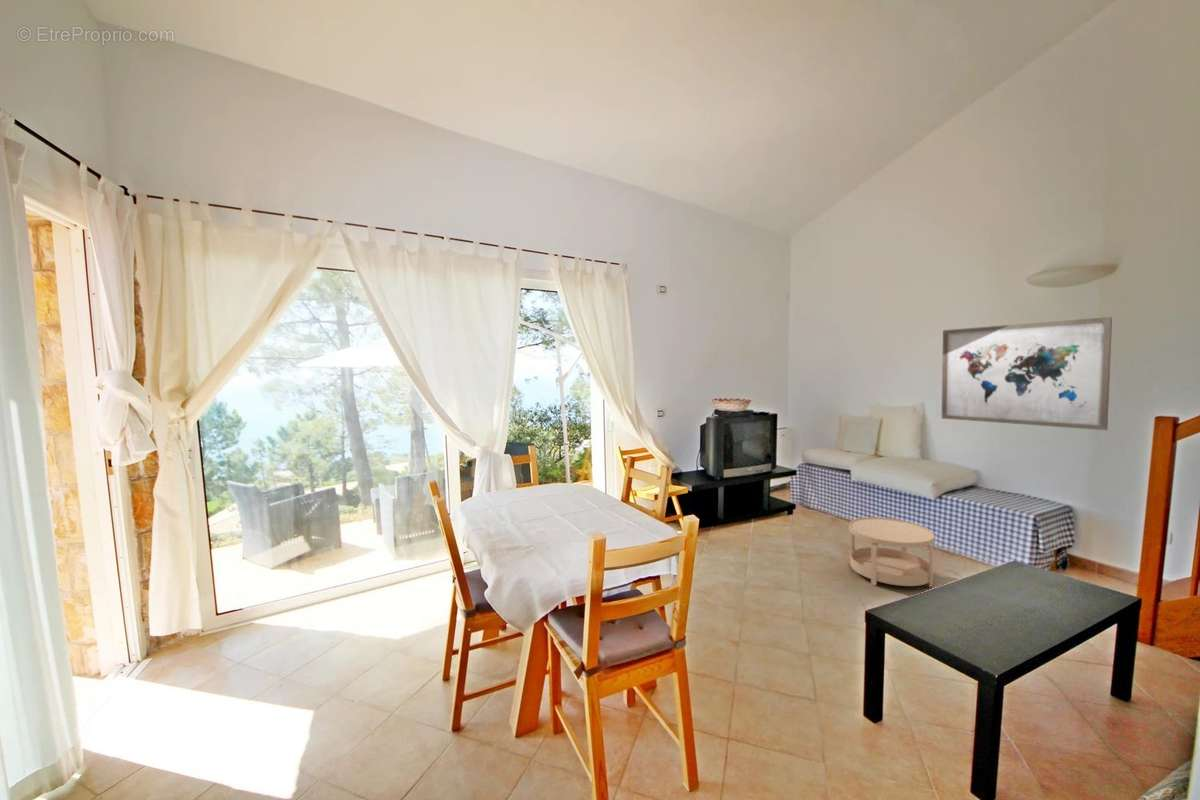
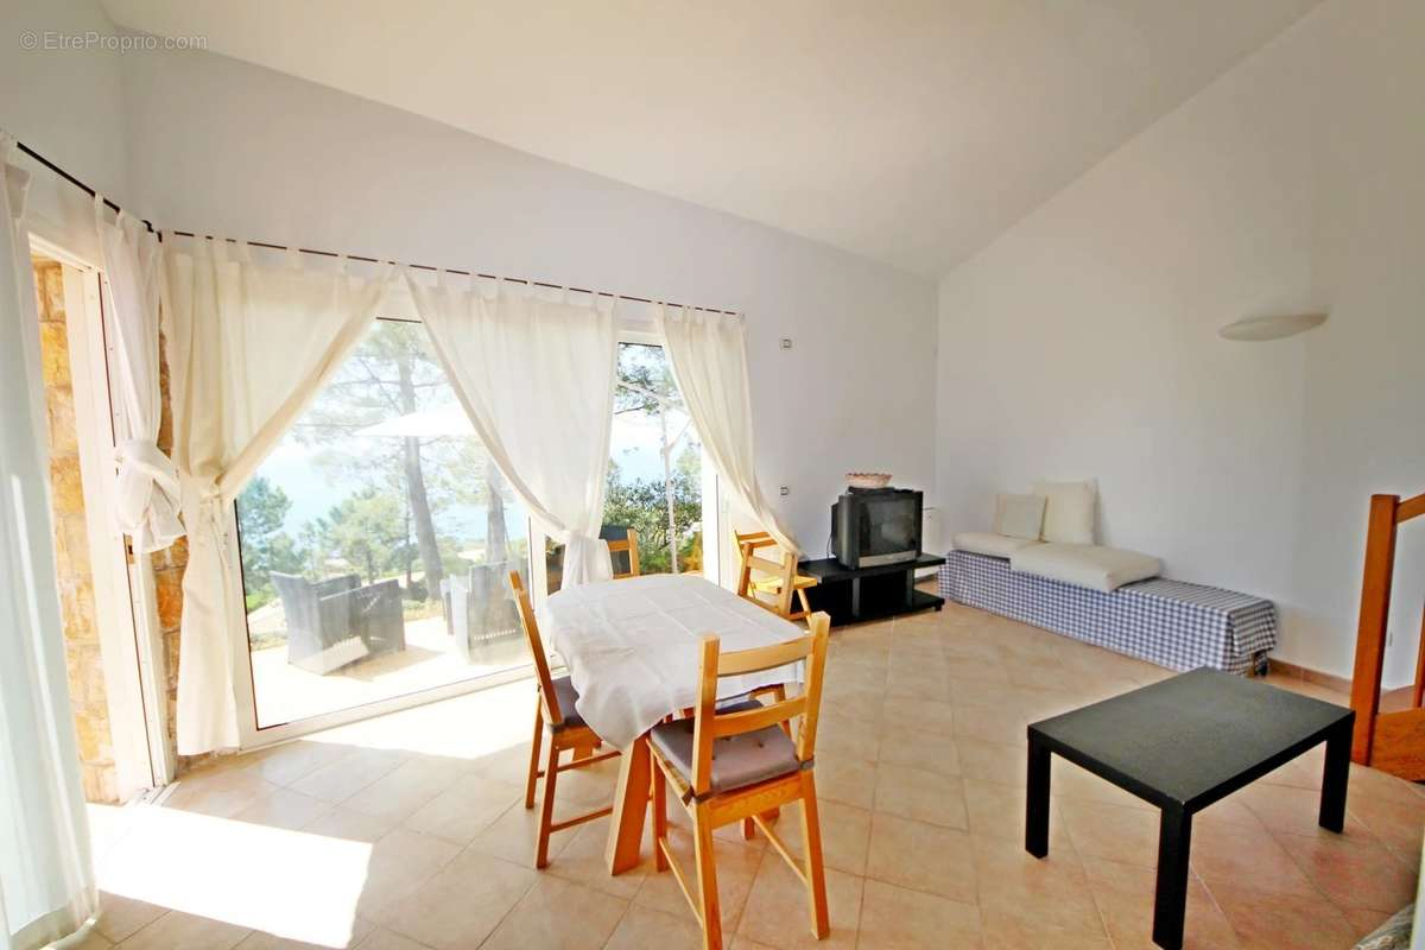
- side table (889, 551)
- wall art (1015, 374)
